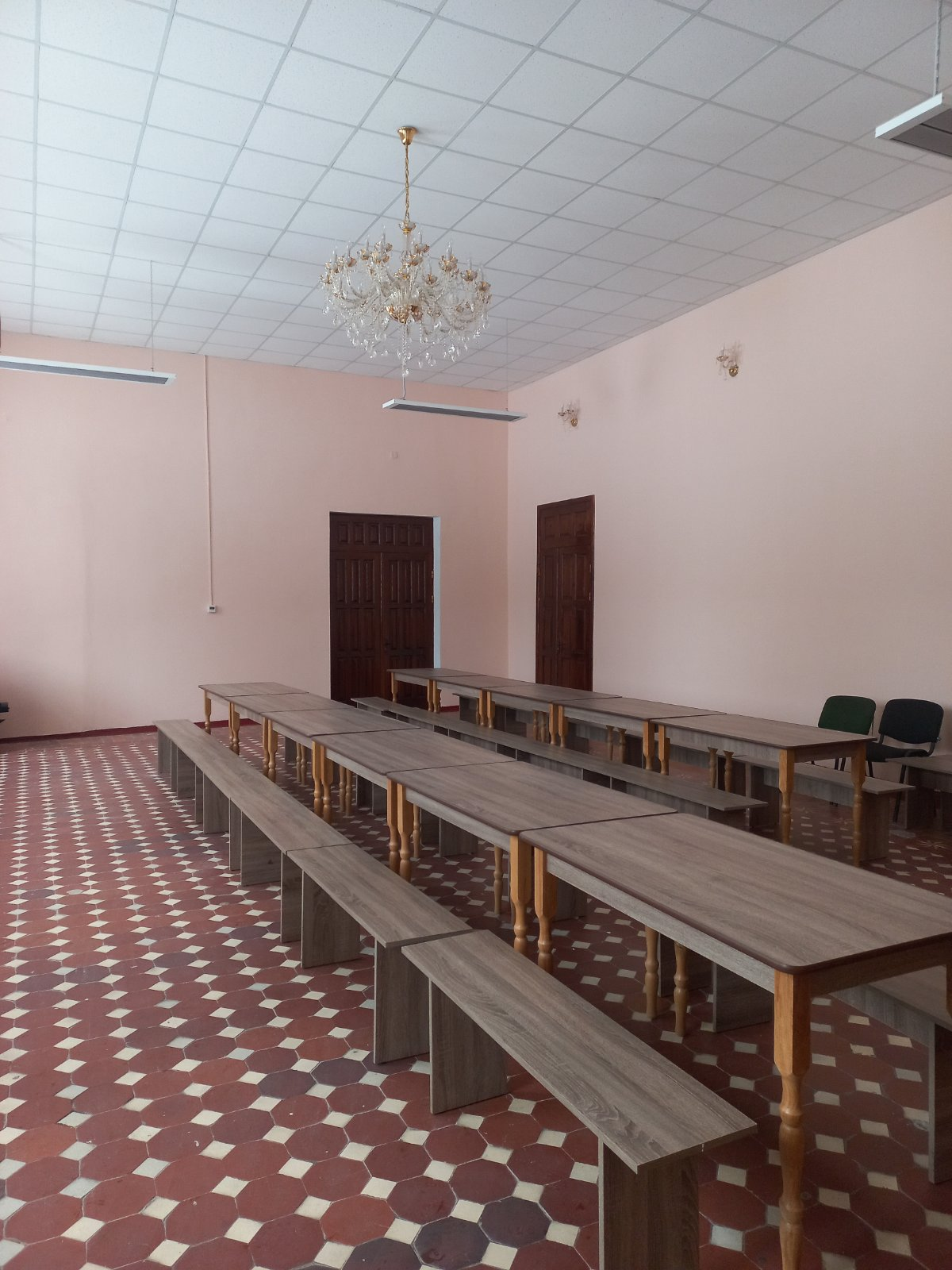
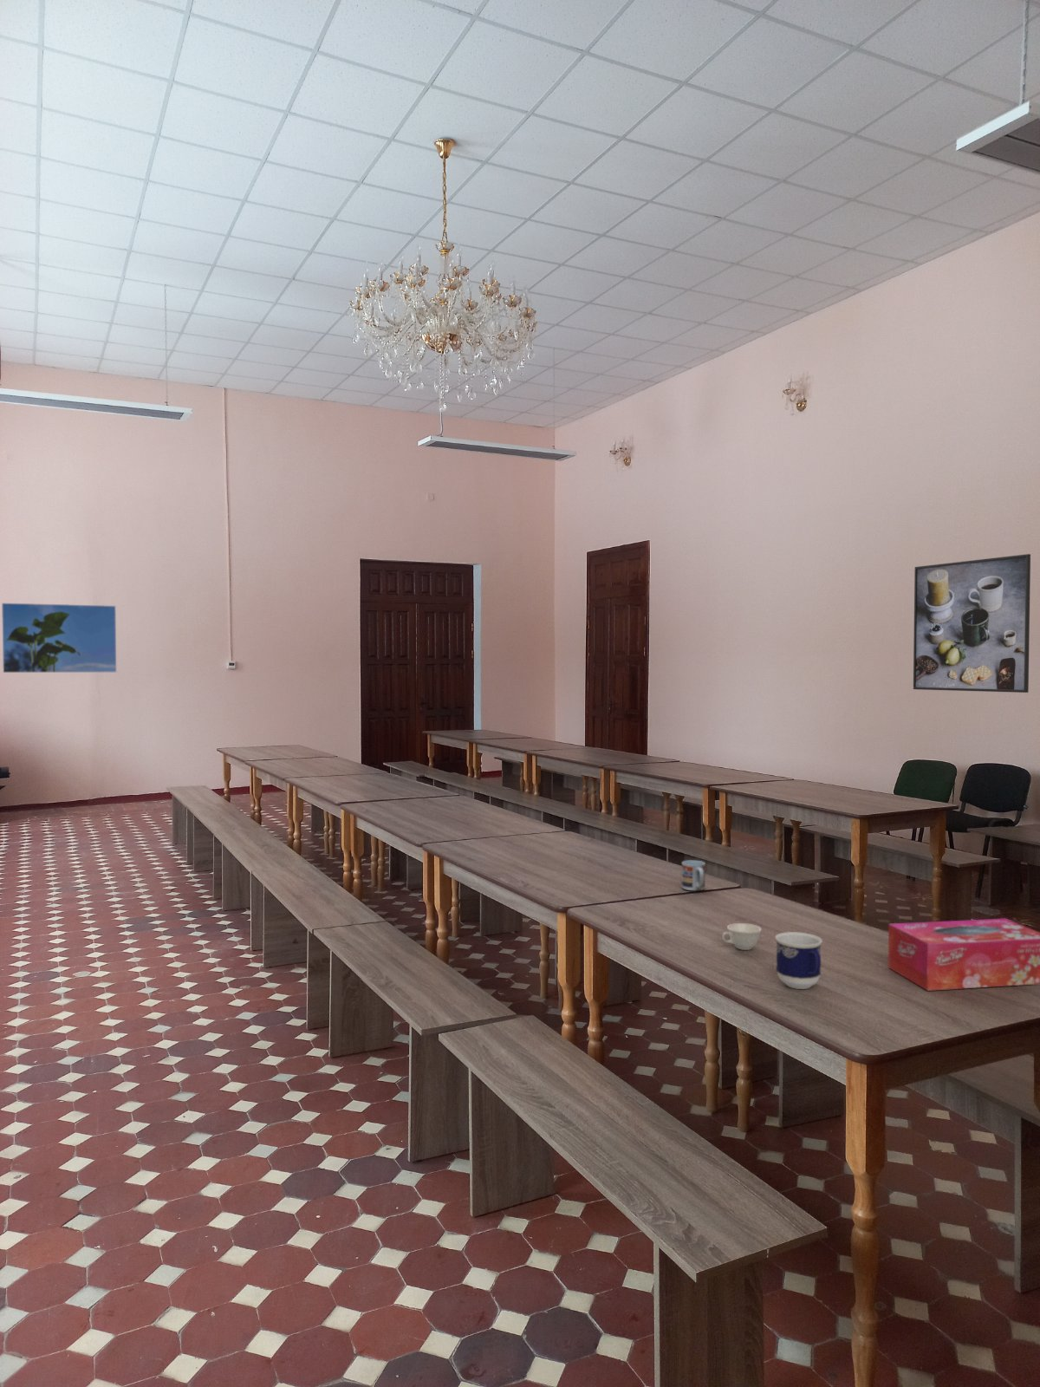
+ cup (695, 876)
+ tissue box (967, 952)
+ cup (802, 963)
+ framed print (968, 626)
+ teacup (741, 937)
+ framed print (60, 638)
